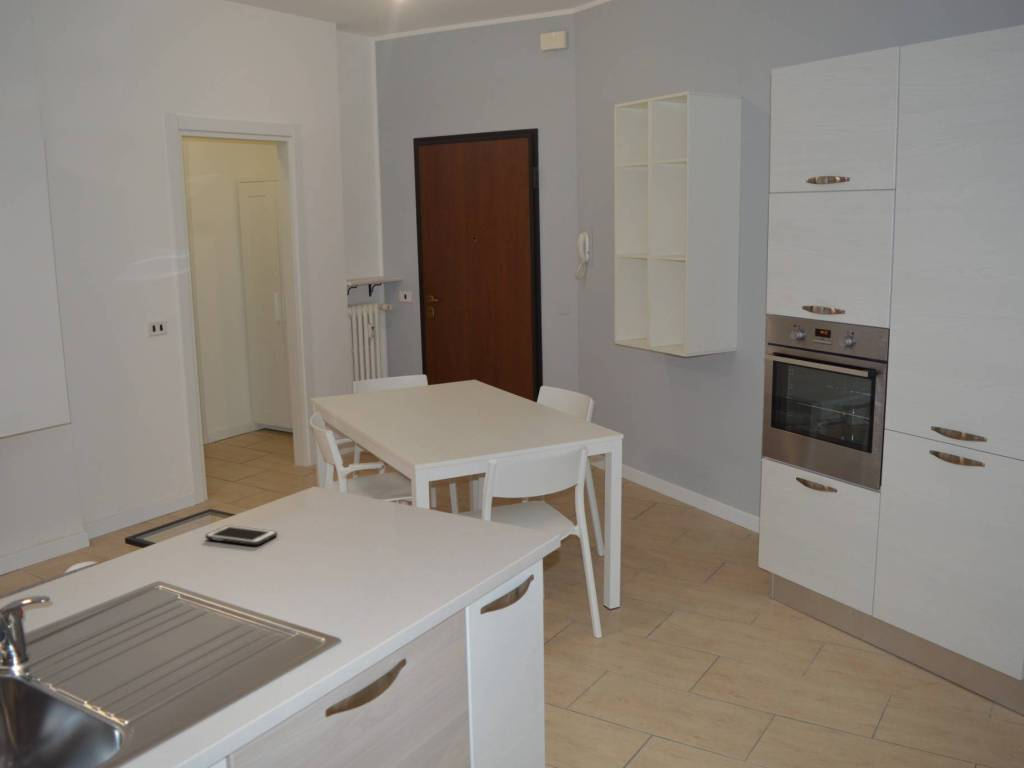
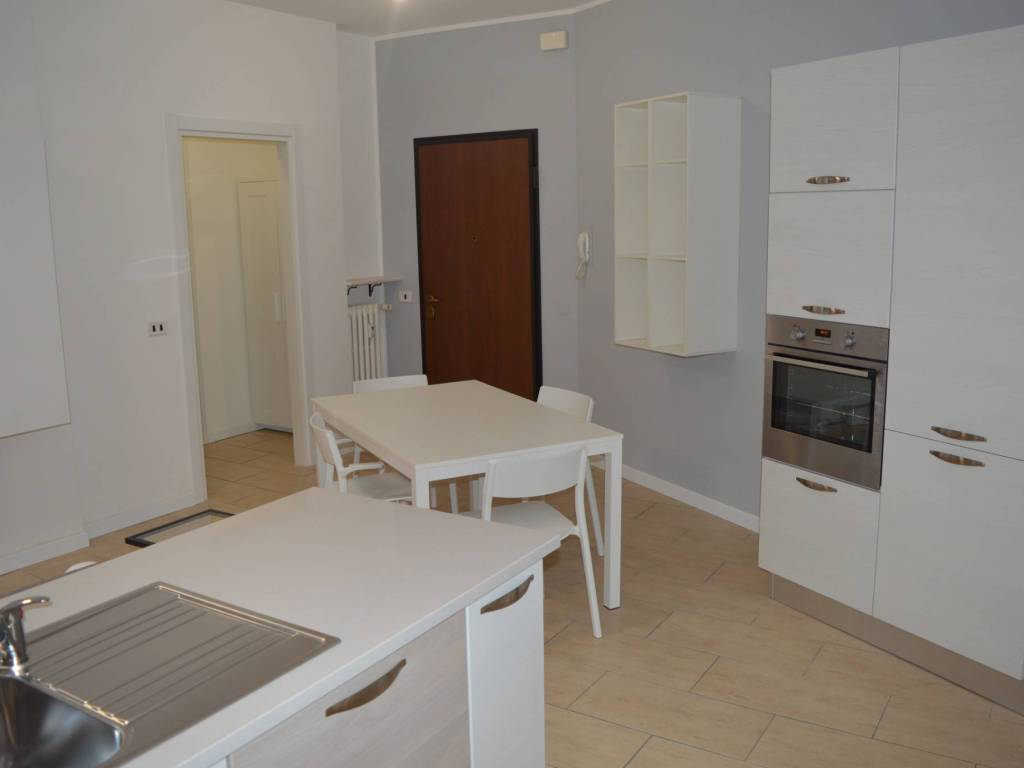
- cell phone (241, 535)
